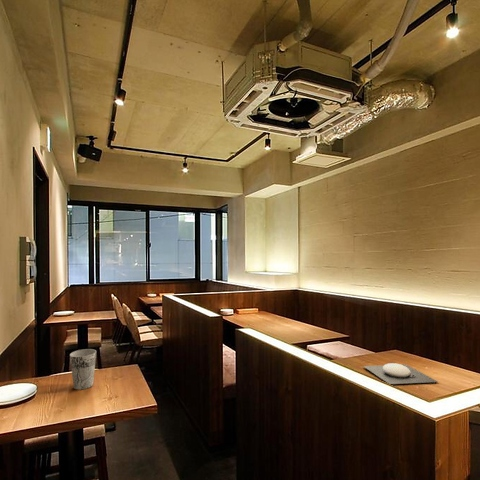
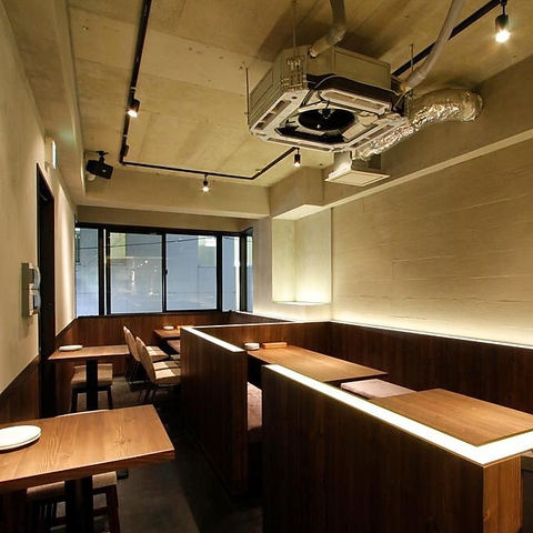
- plate (398, 370)
- cup (83, 369)
